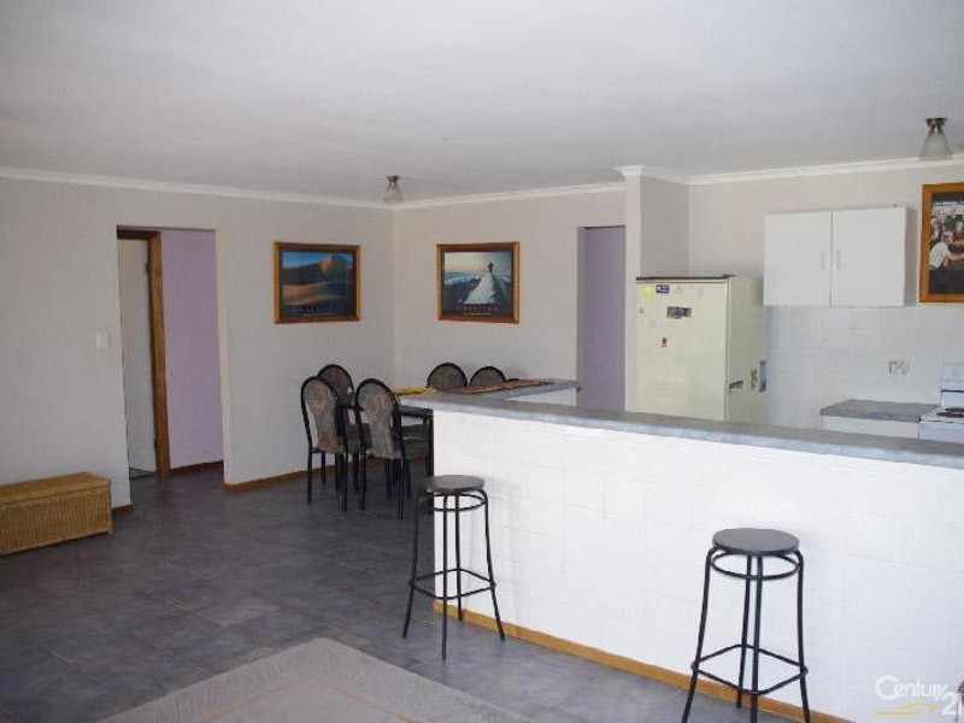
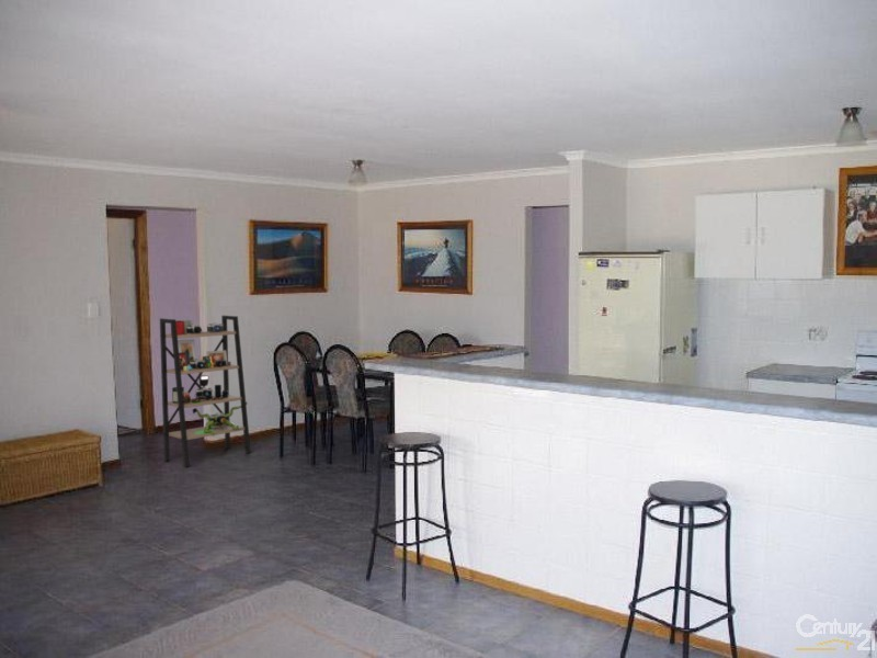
+ shelving unit (206, 388)
